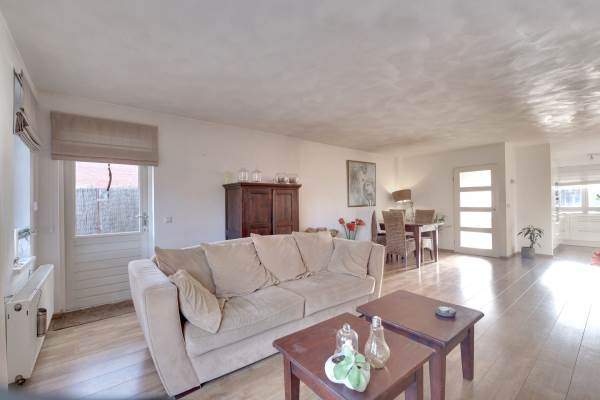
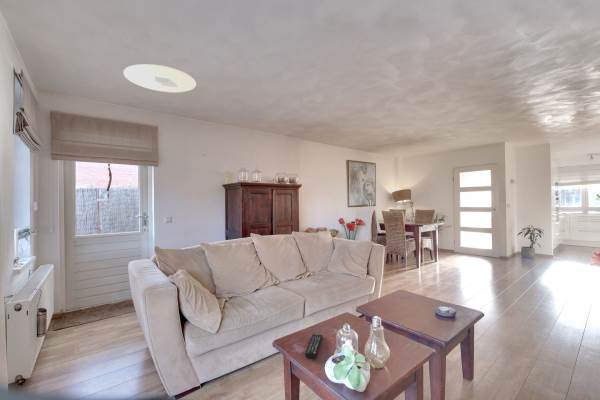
+ remote control (314, 345)
+ ceiling light (161, 76)
